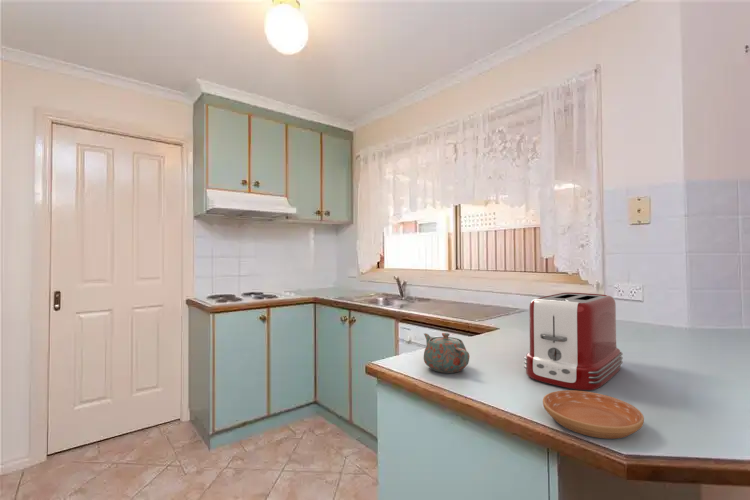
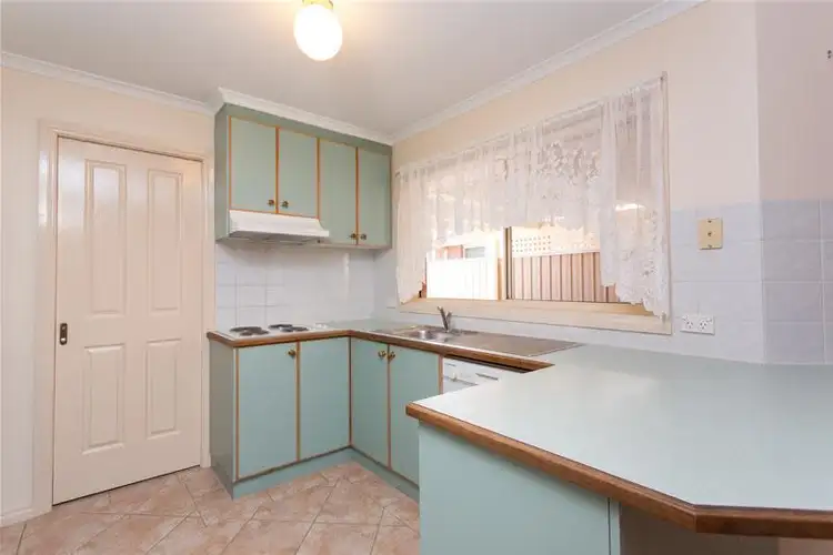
- toaster (574, 333)
- teapot (444, 350)
- saucer (590, 413)
